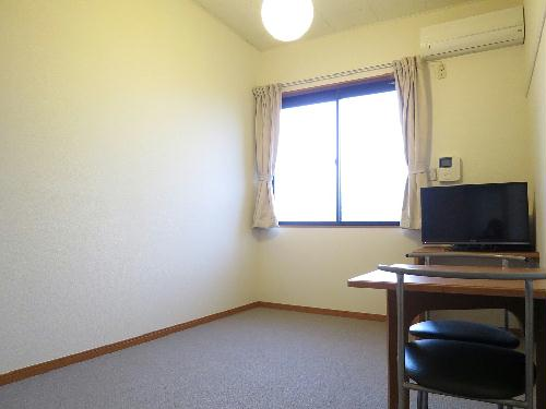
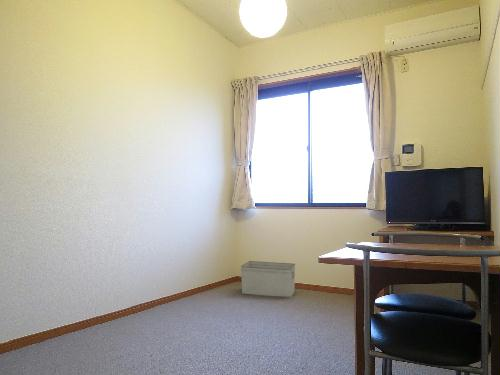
+ storage bin (268, 278)
